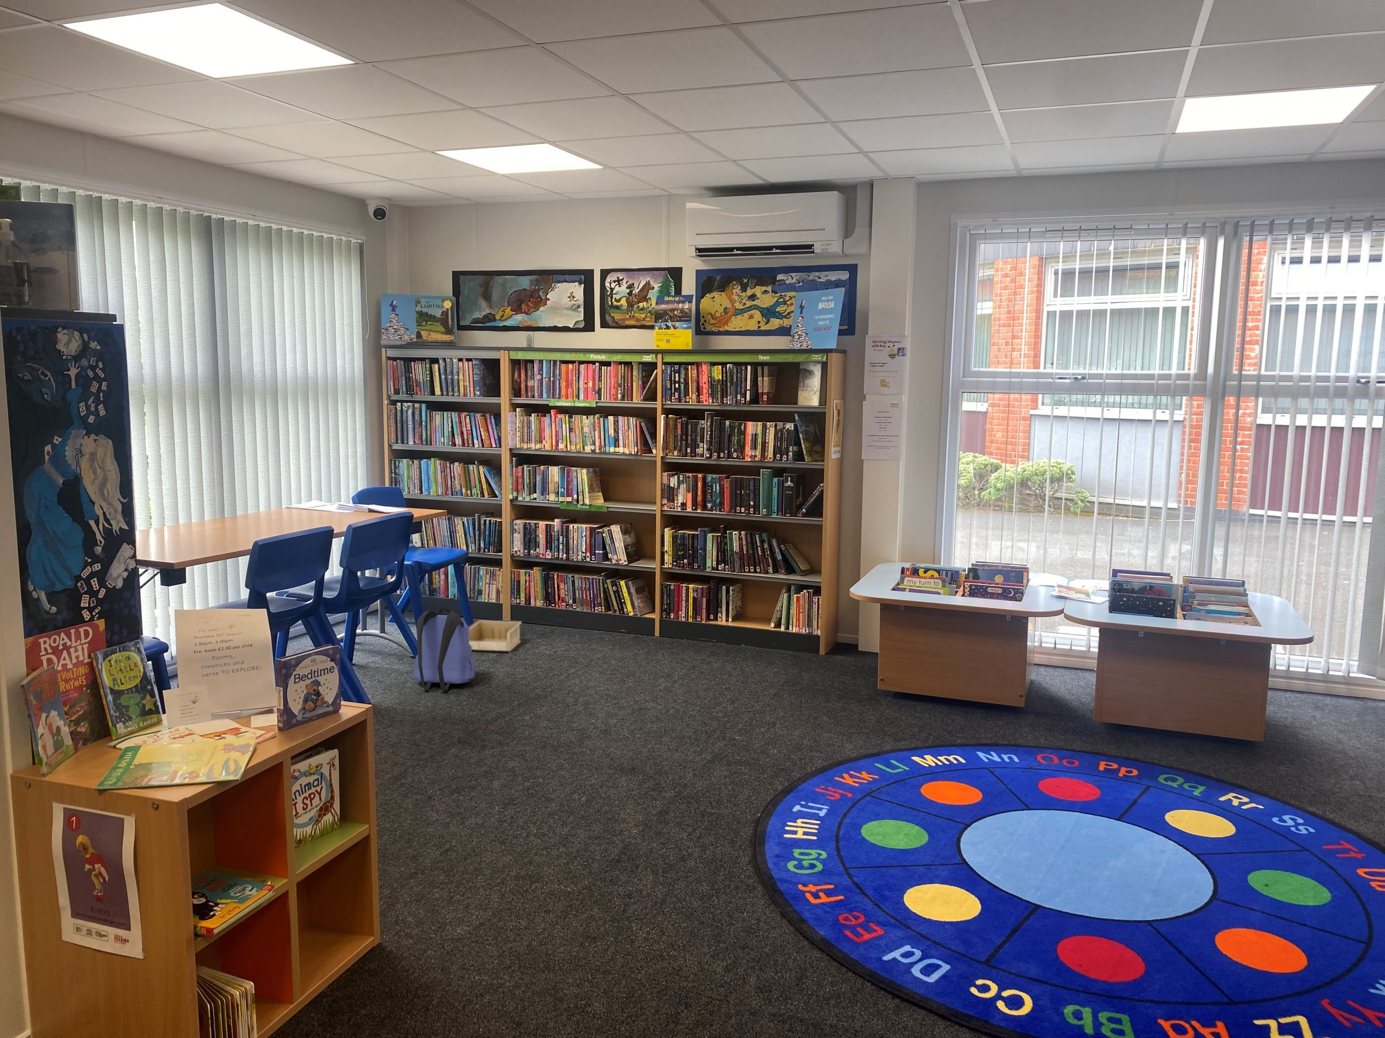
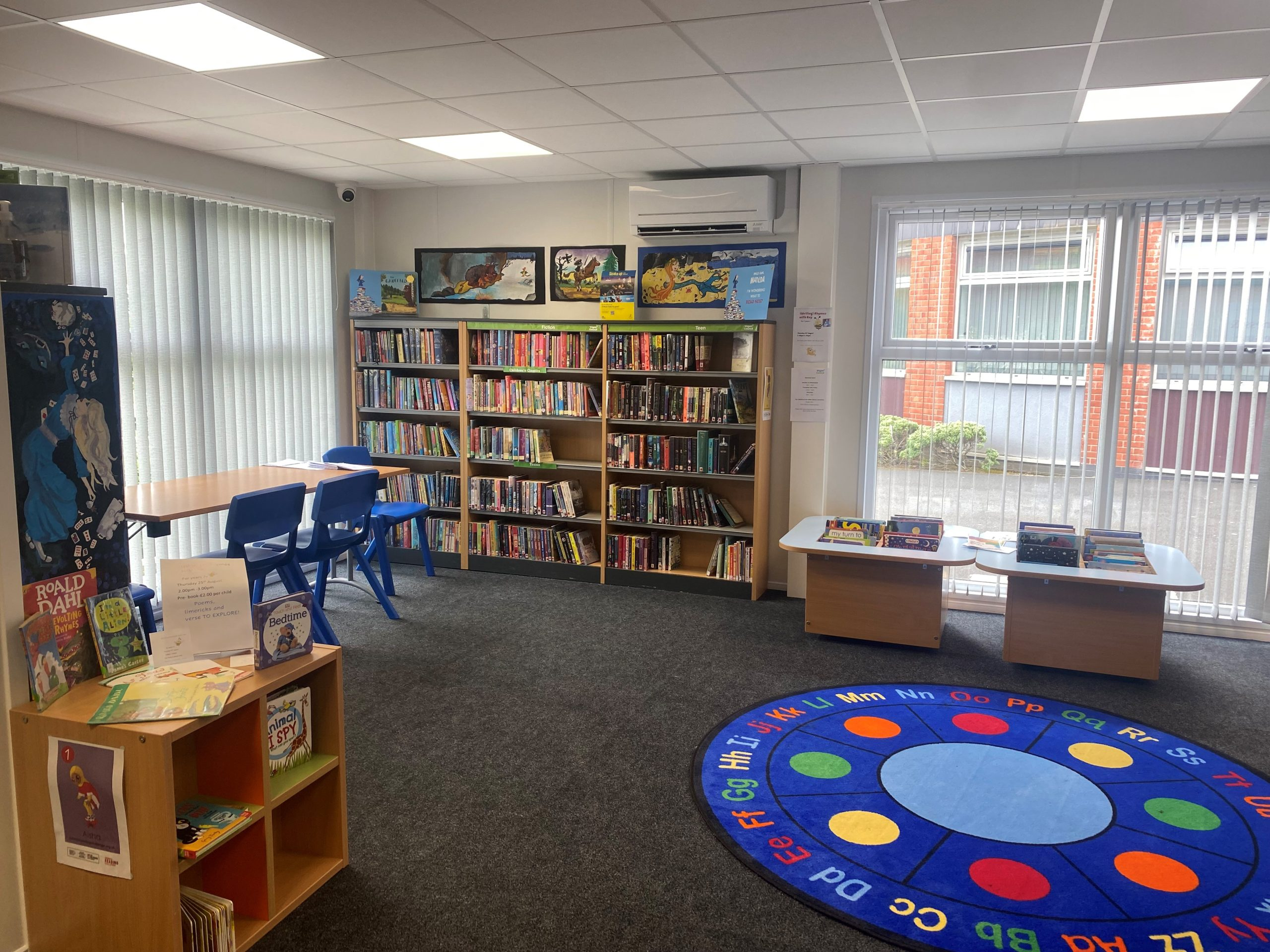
- storage bin (493, 636)
- backpack (441, 648)
